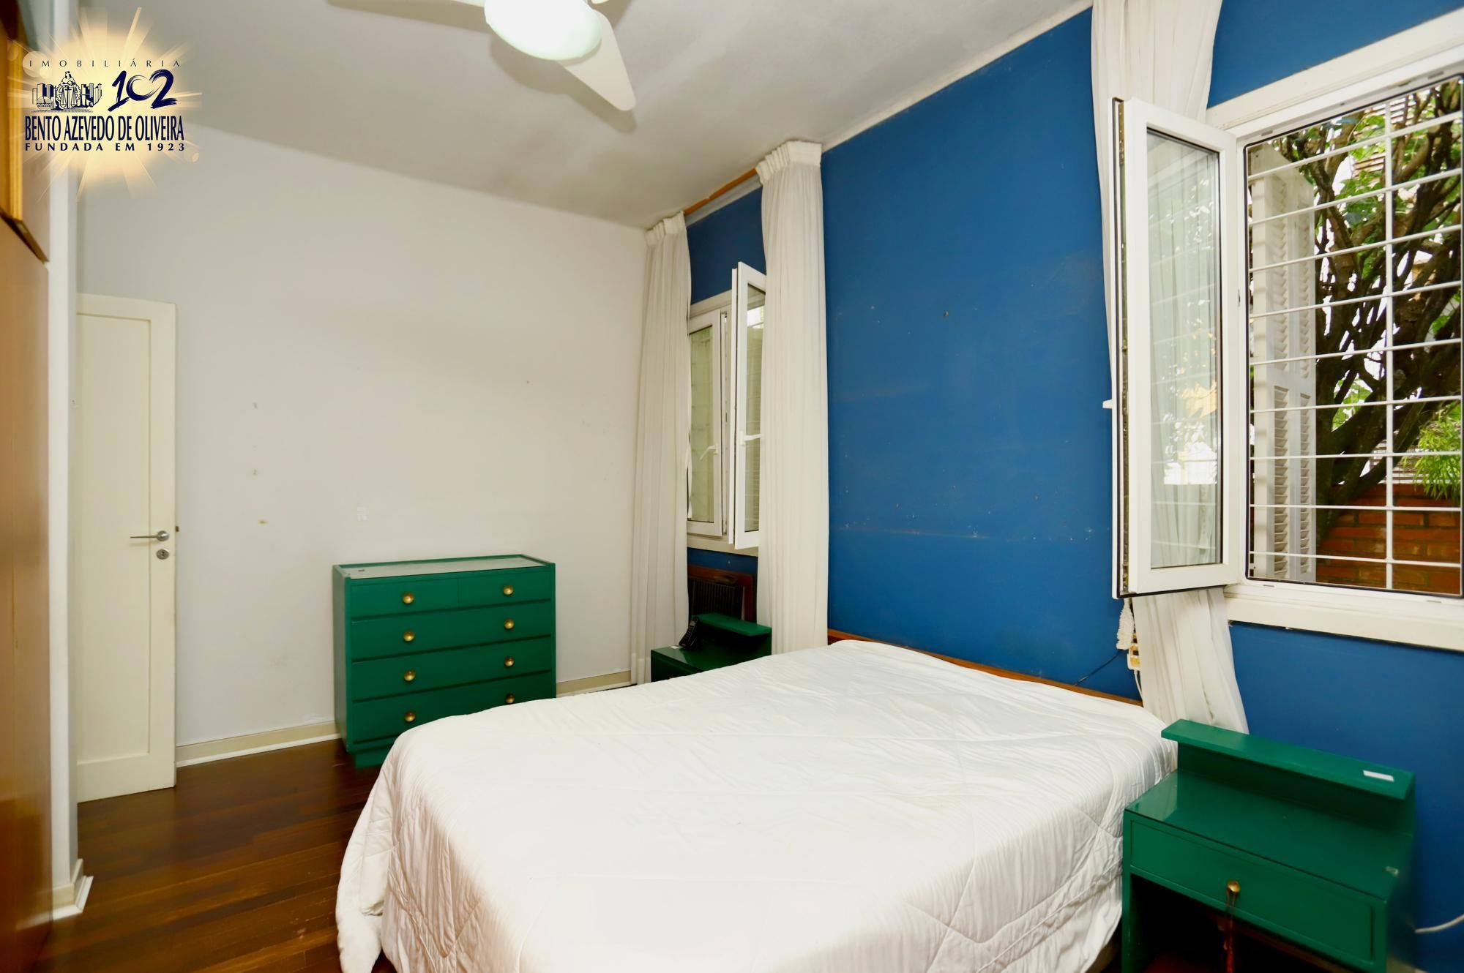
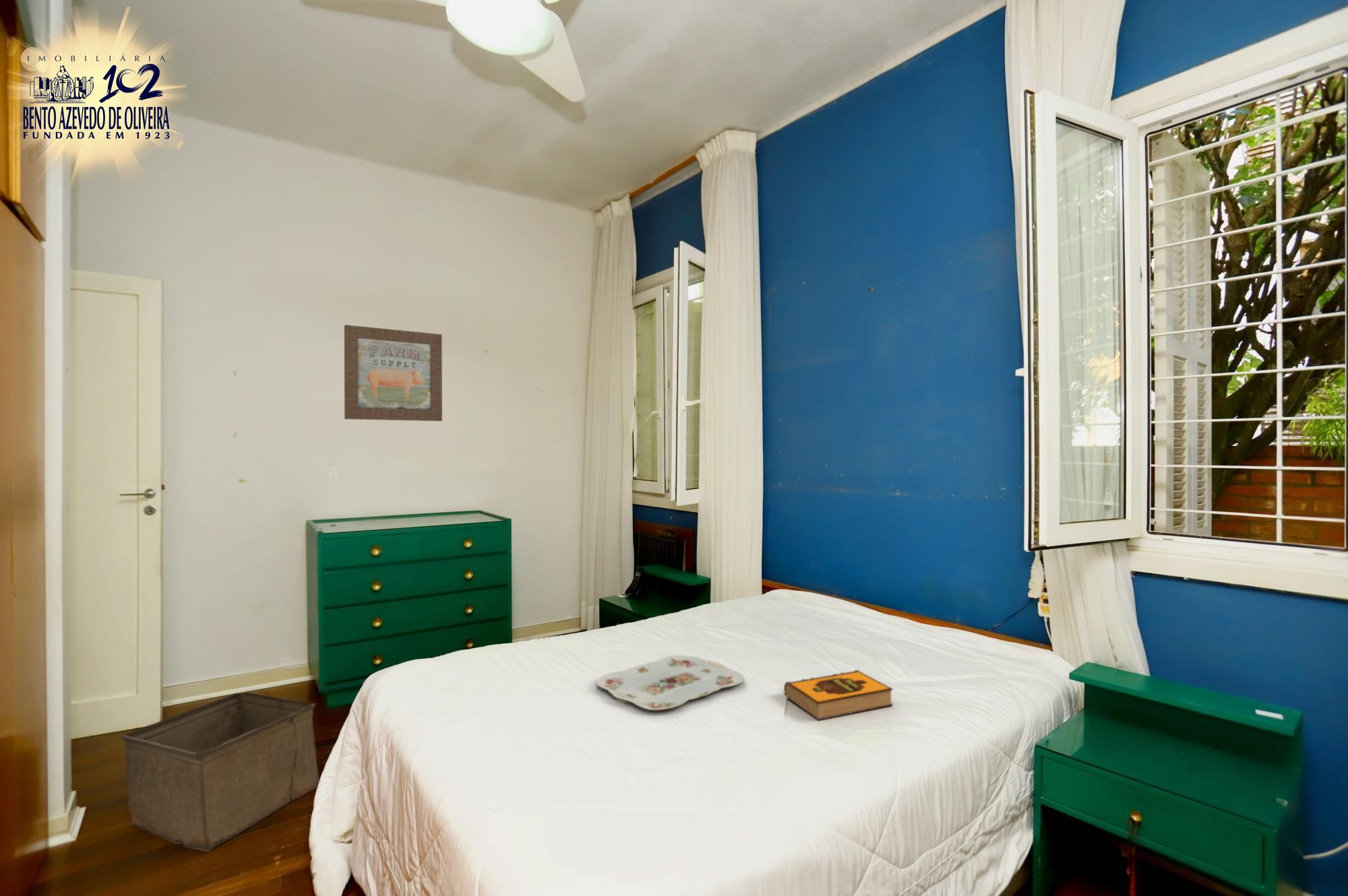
+ storage bin (226, 762)
+ wall art (395, 375)
+ hardback book (837, 692)
+ serving tray (671, 681)
